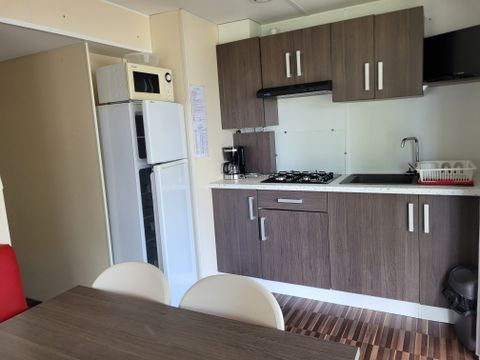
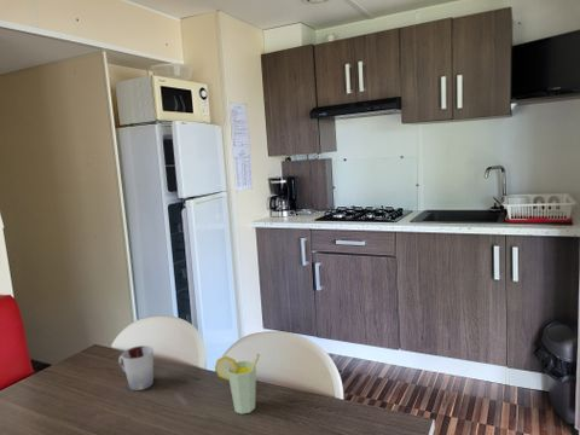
+ cup (134, 367)
+ cup (238, 381)
